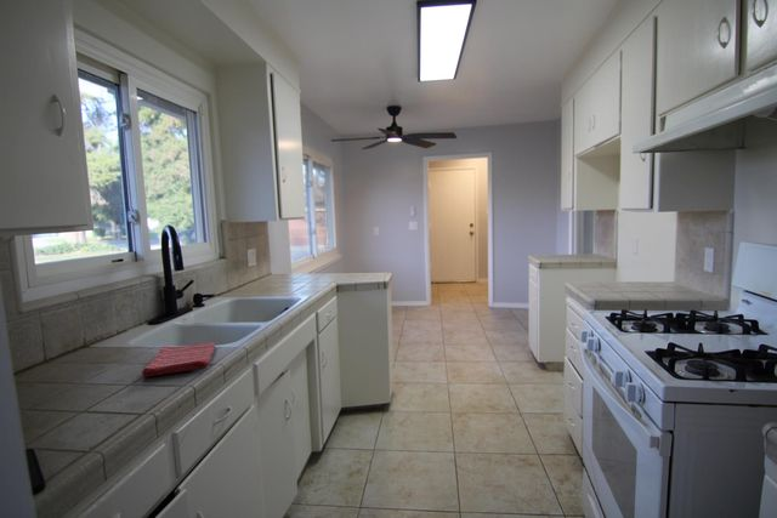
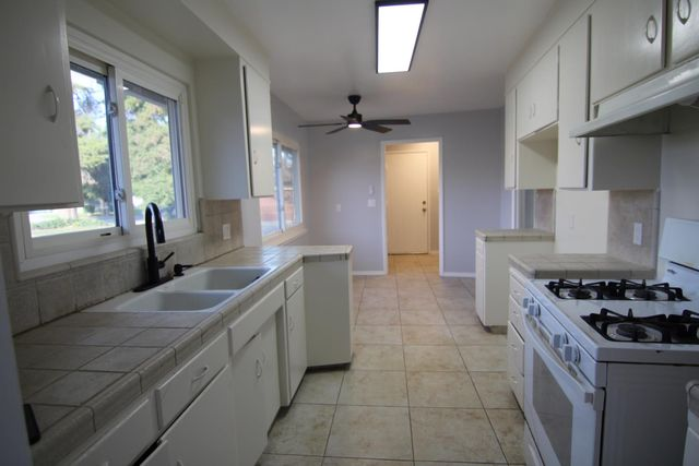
- dish towel (182, 357)
